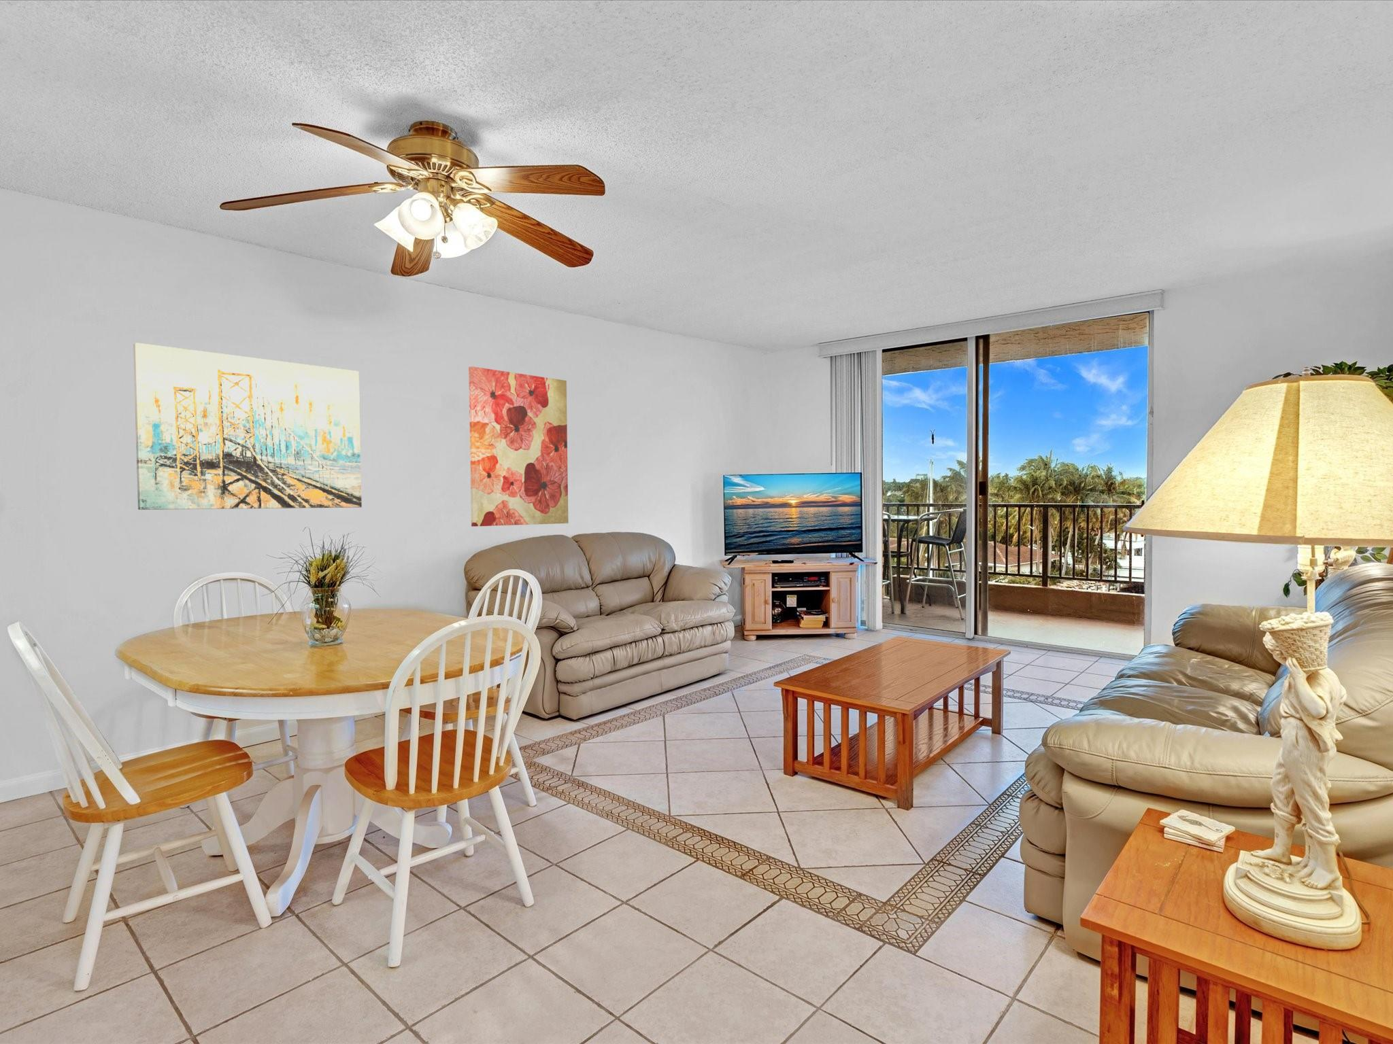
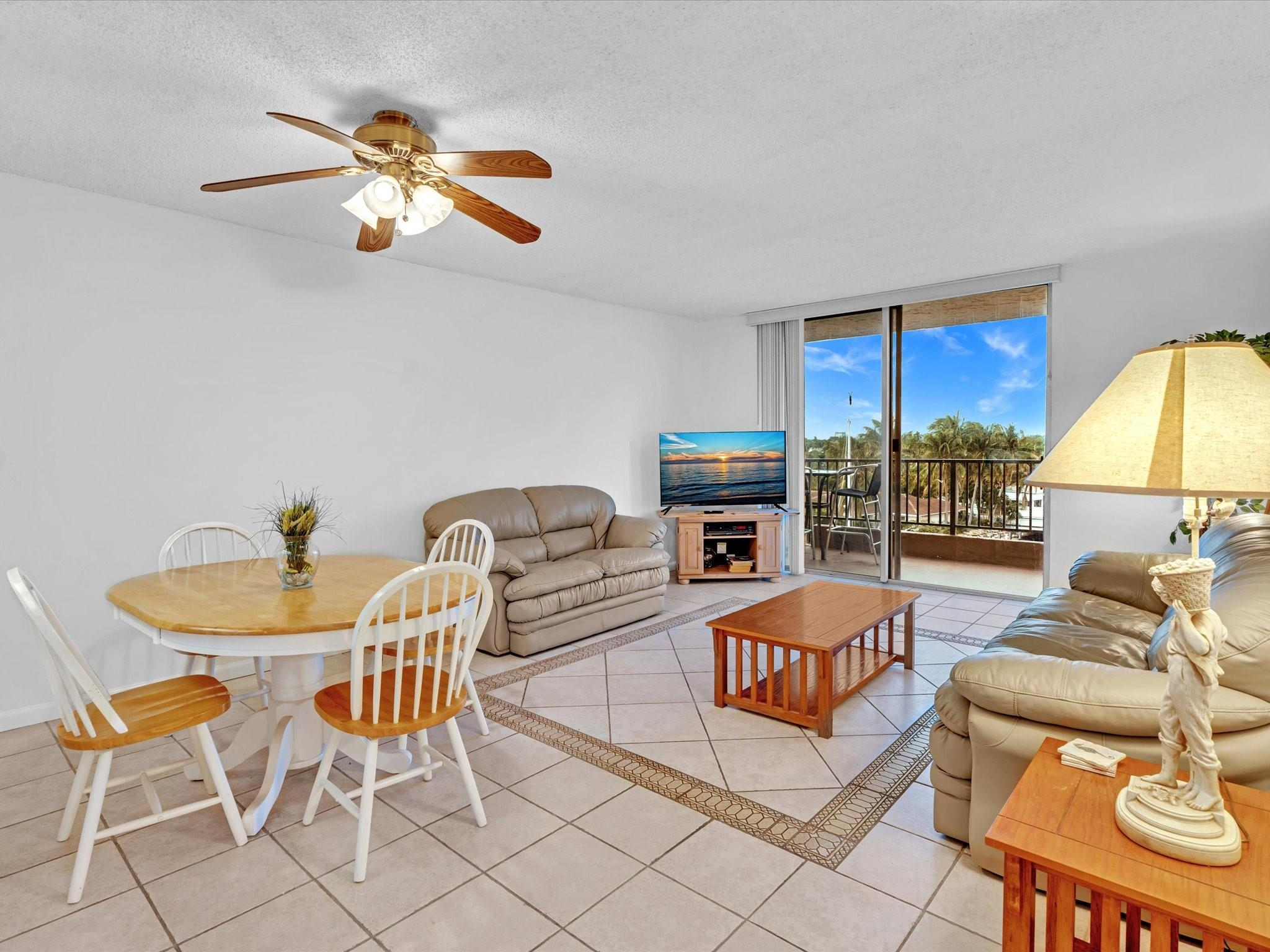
- wall art (259, 433)
- wall art (521, 450)
